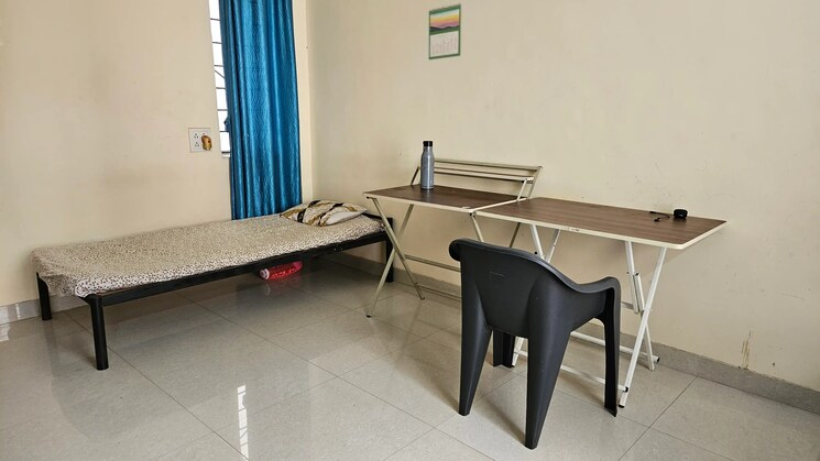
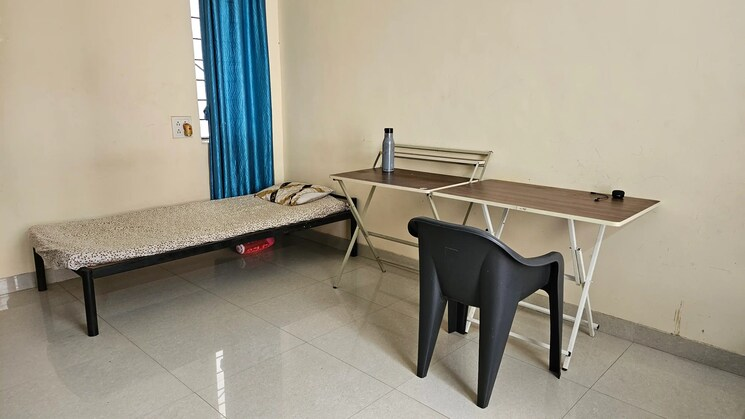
- calendar (444, 31)
